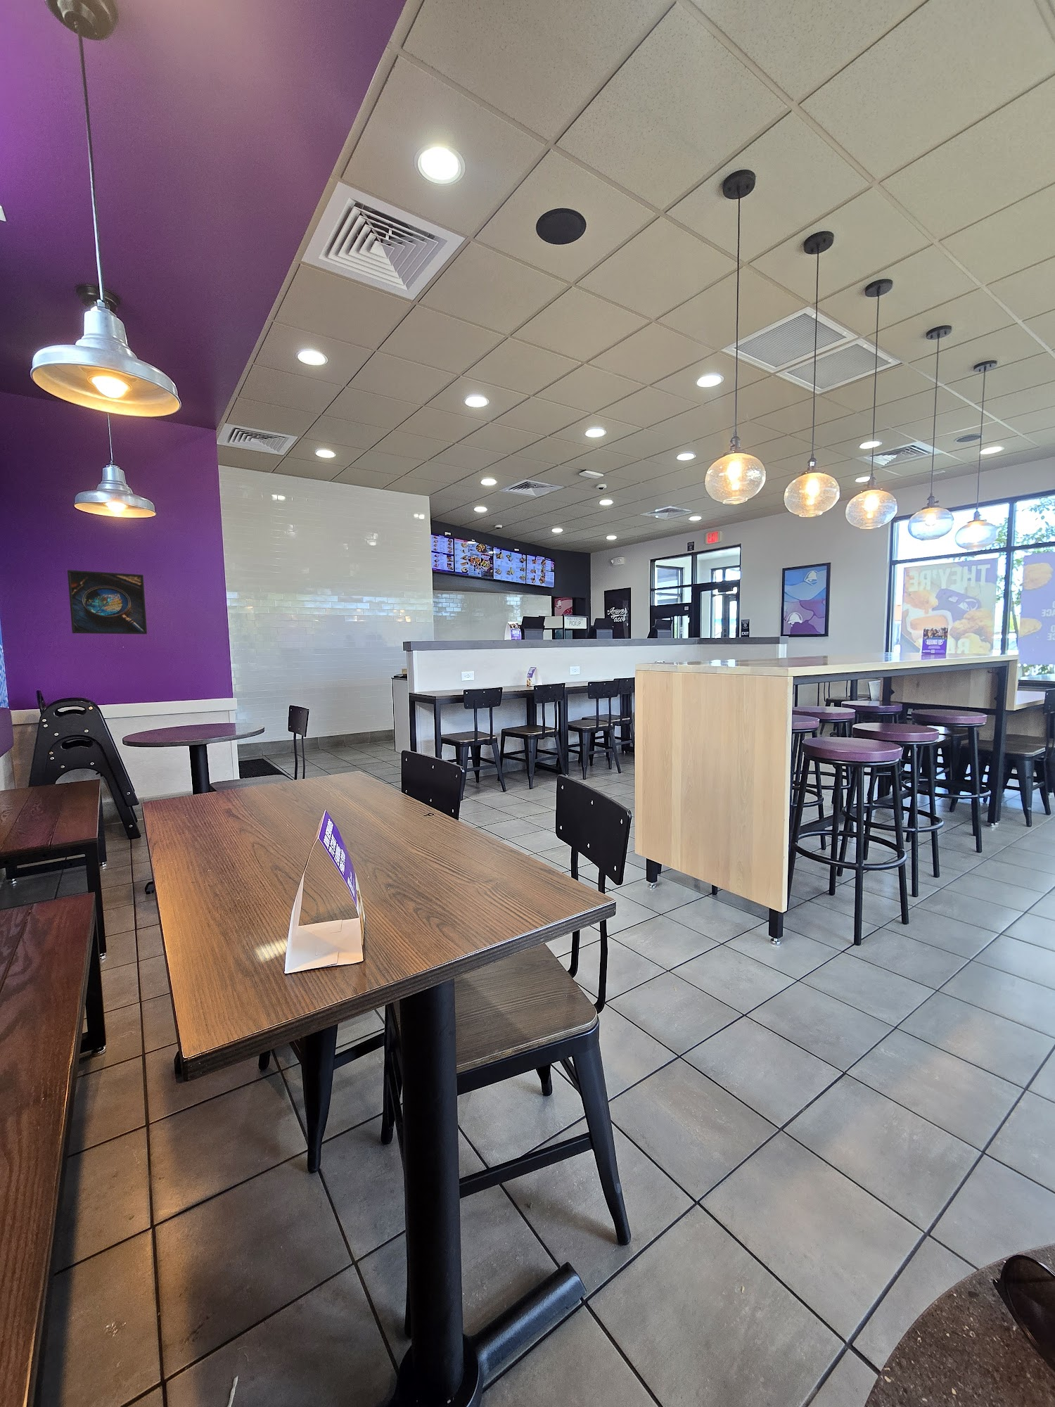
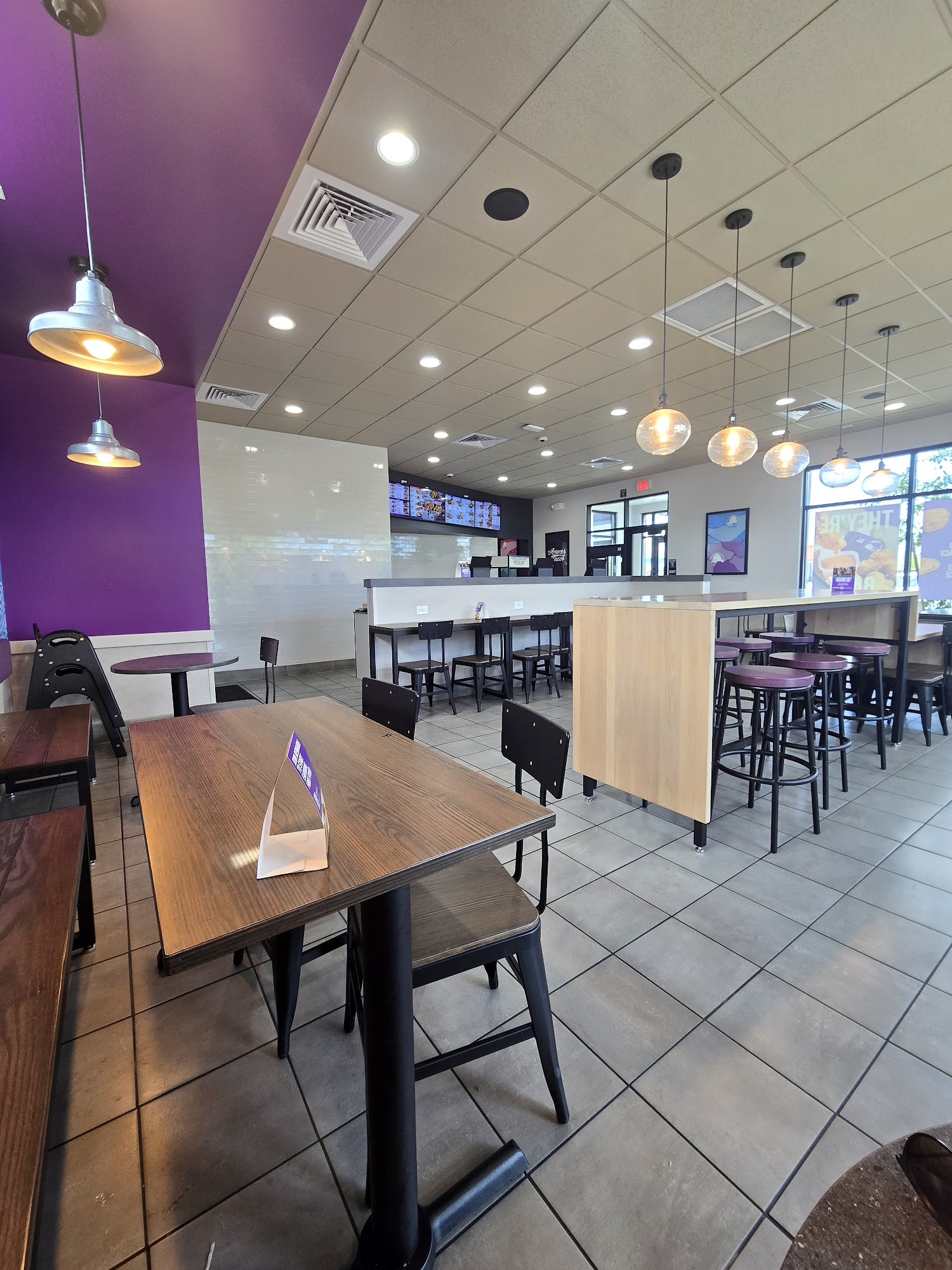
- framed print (109, 603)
